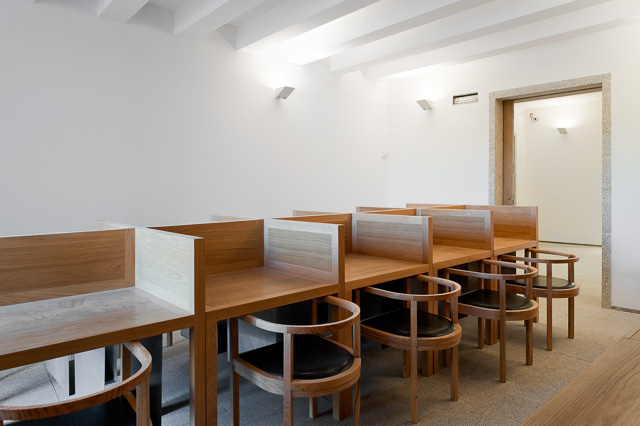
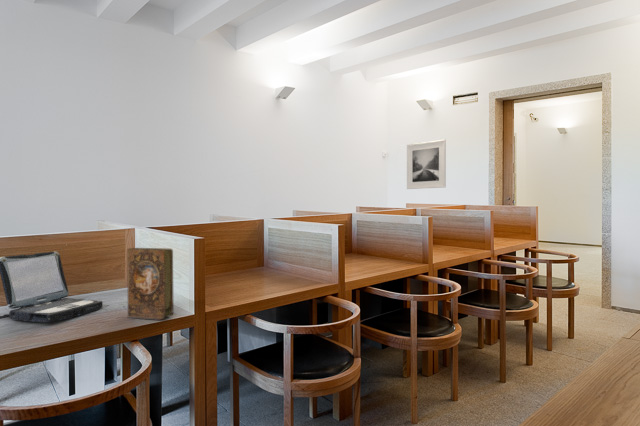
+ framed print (425, 165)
+ laptop (50, 284)
+ book (149, 282)
